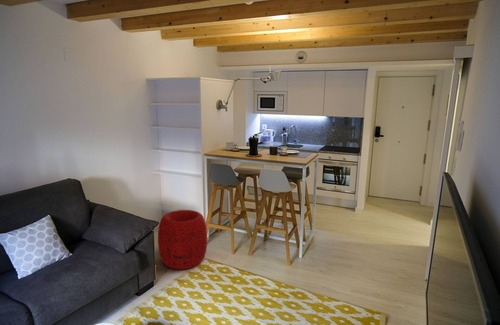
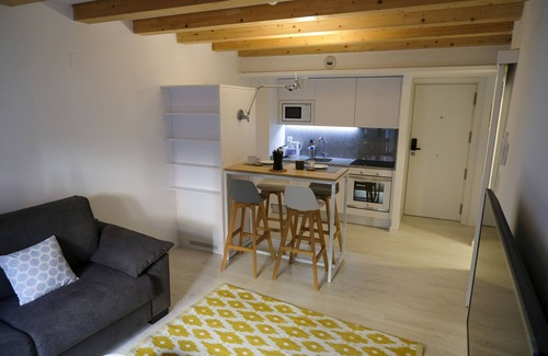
- pouf (183, 238)
